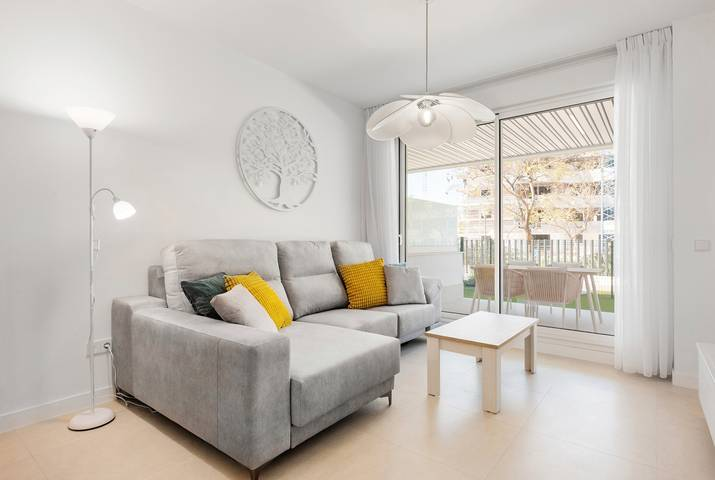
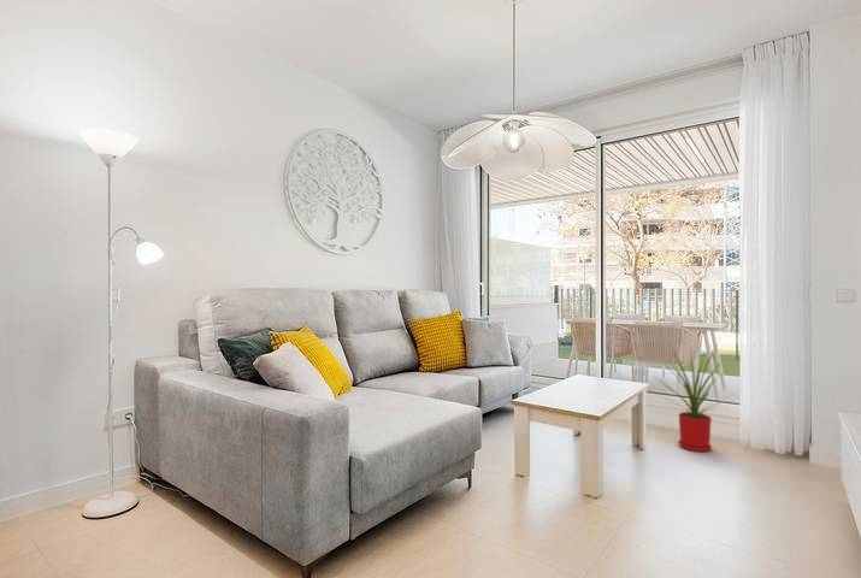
+ house plant (695, 395)
